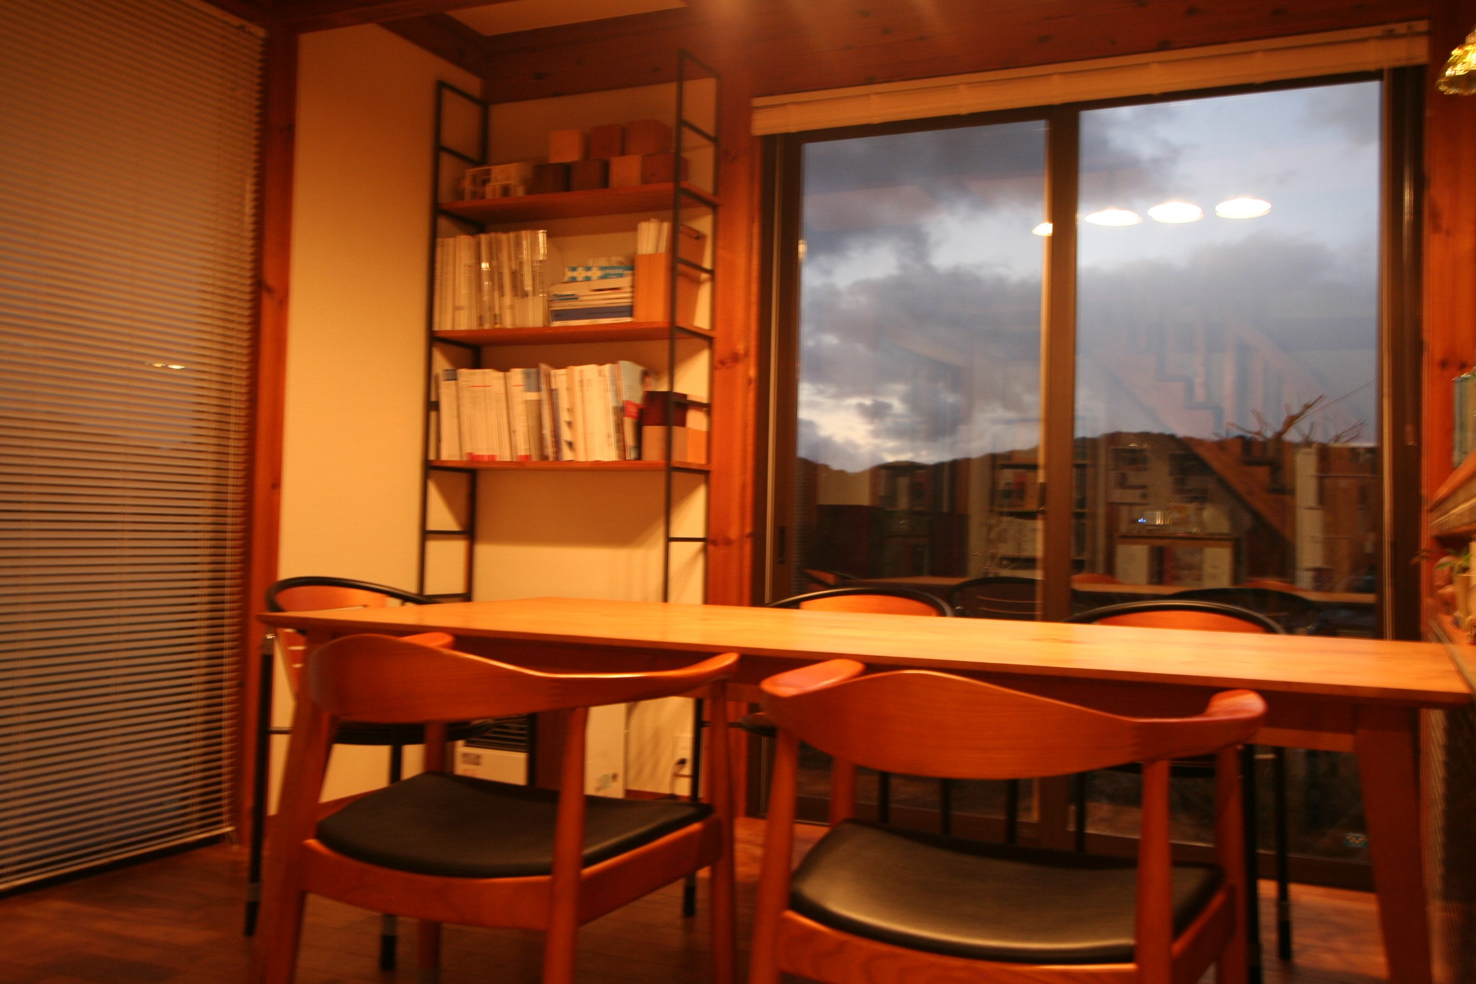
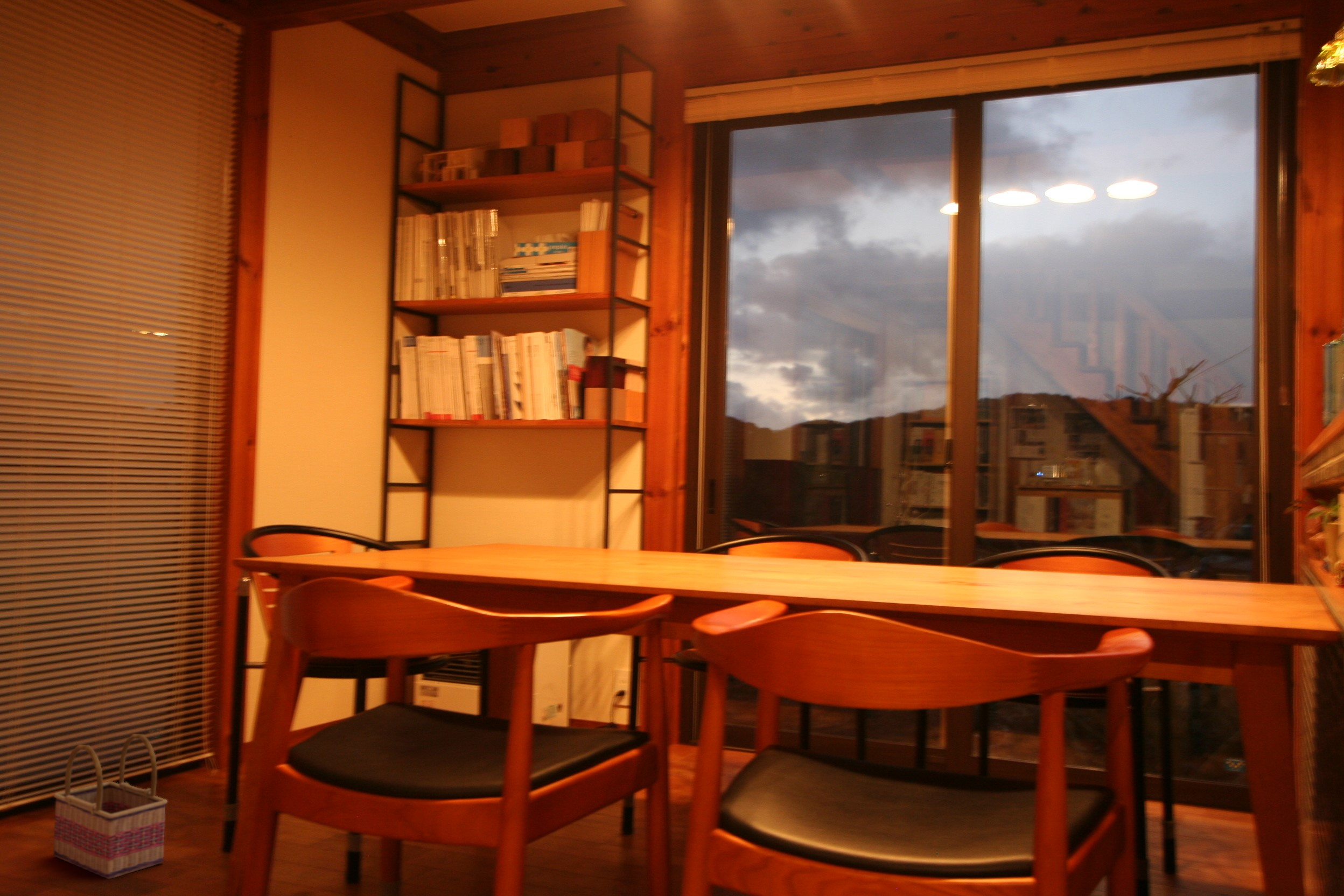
+ basket (110, 799)
